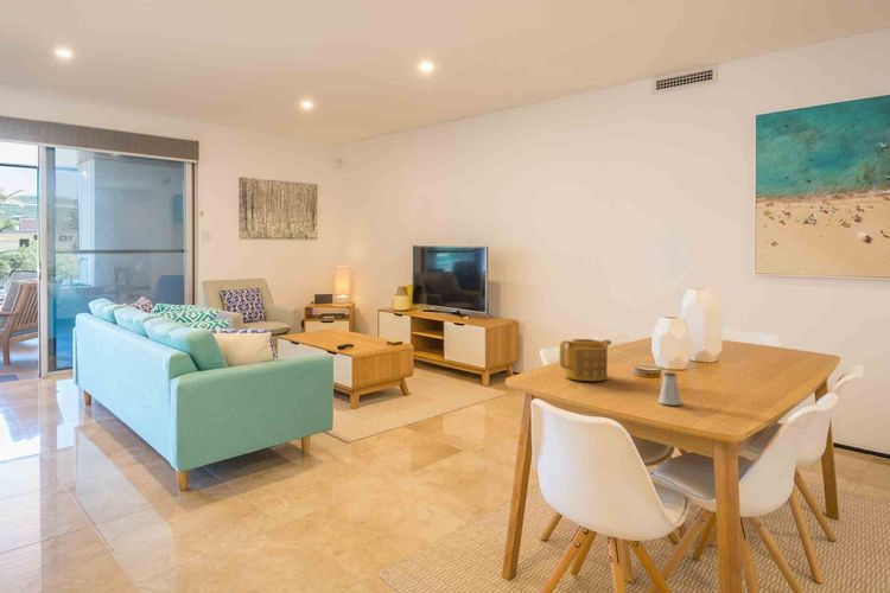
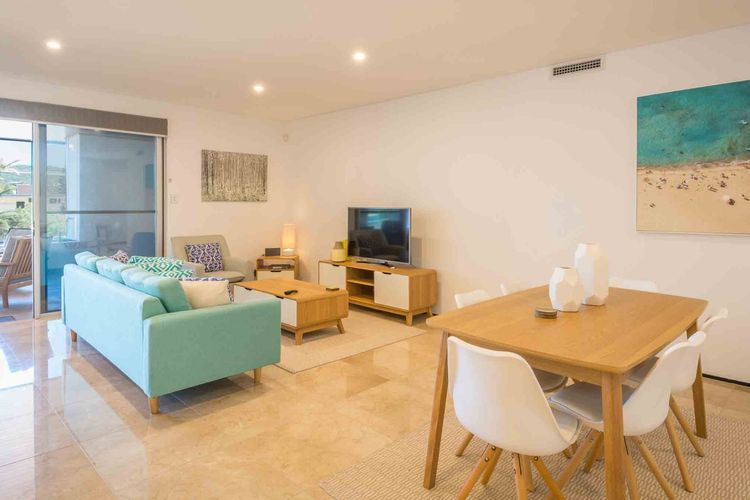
- teapot (586, 358)
- saltshaker (669, 388)
